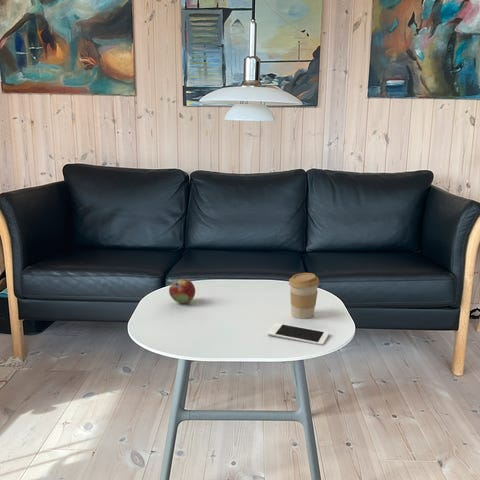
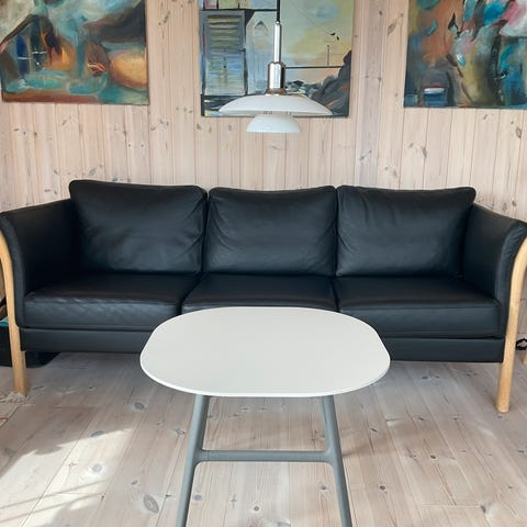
- cell phone (298, 333)
- coffee cup (303, 295)
- fruit (182, 291)
